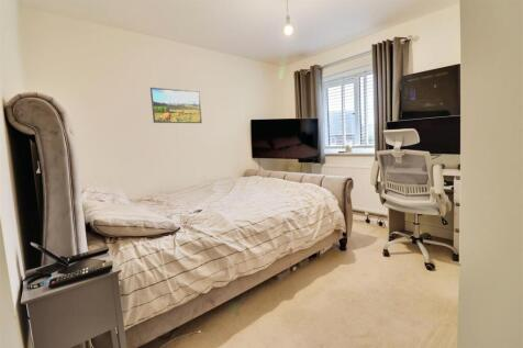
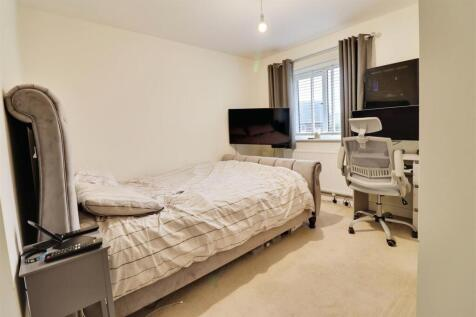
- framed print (177, 105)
